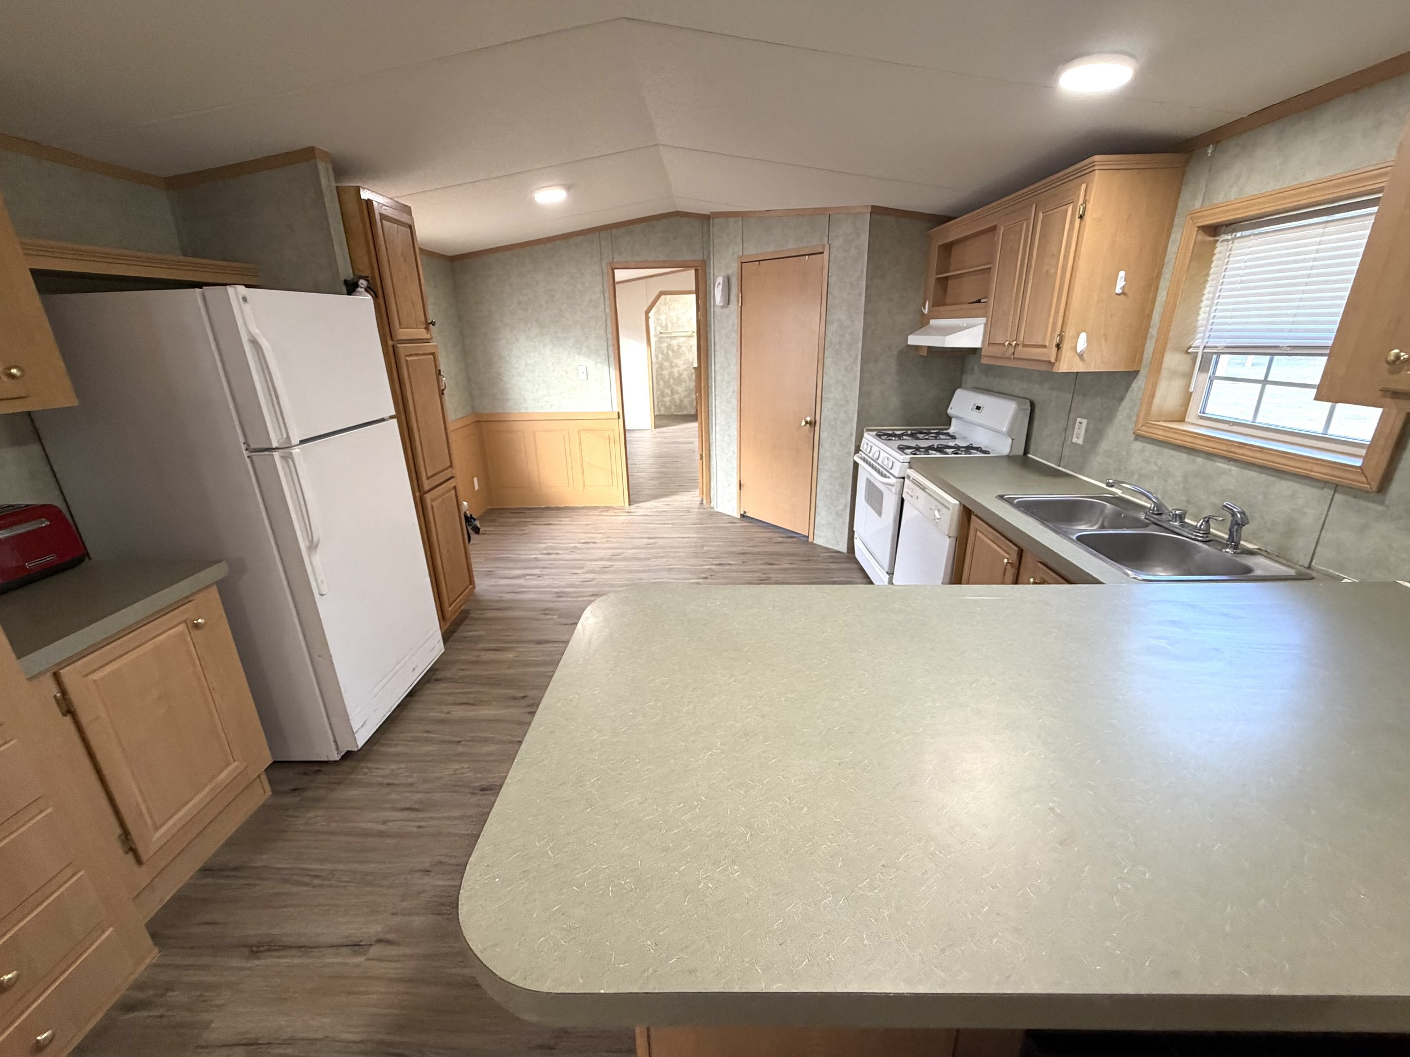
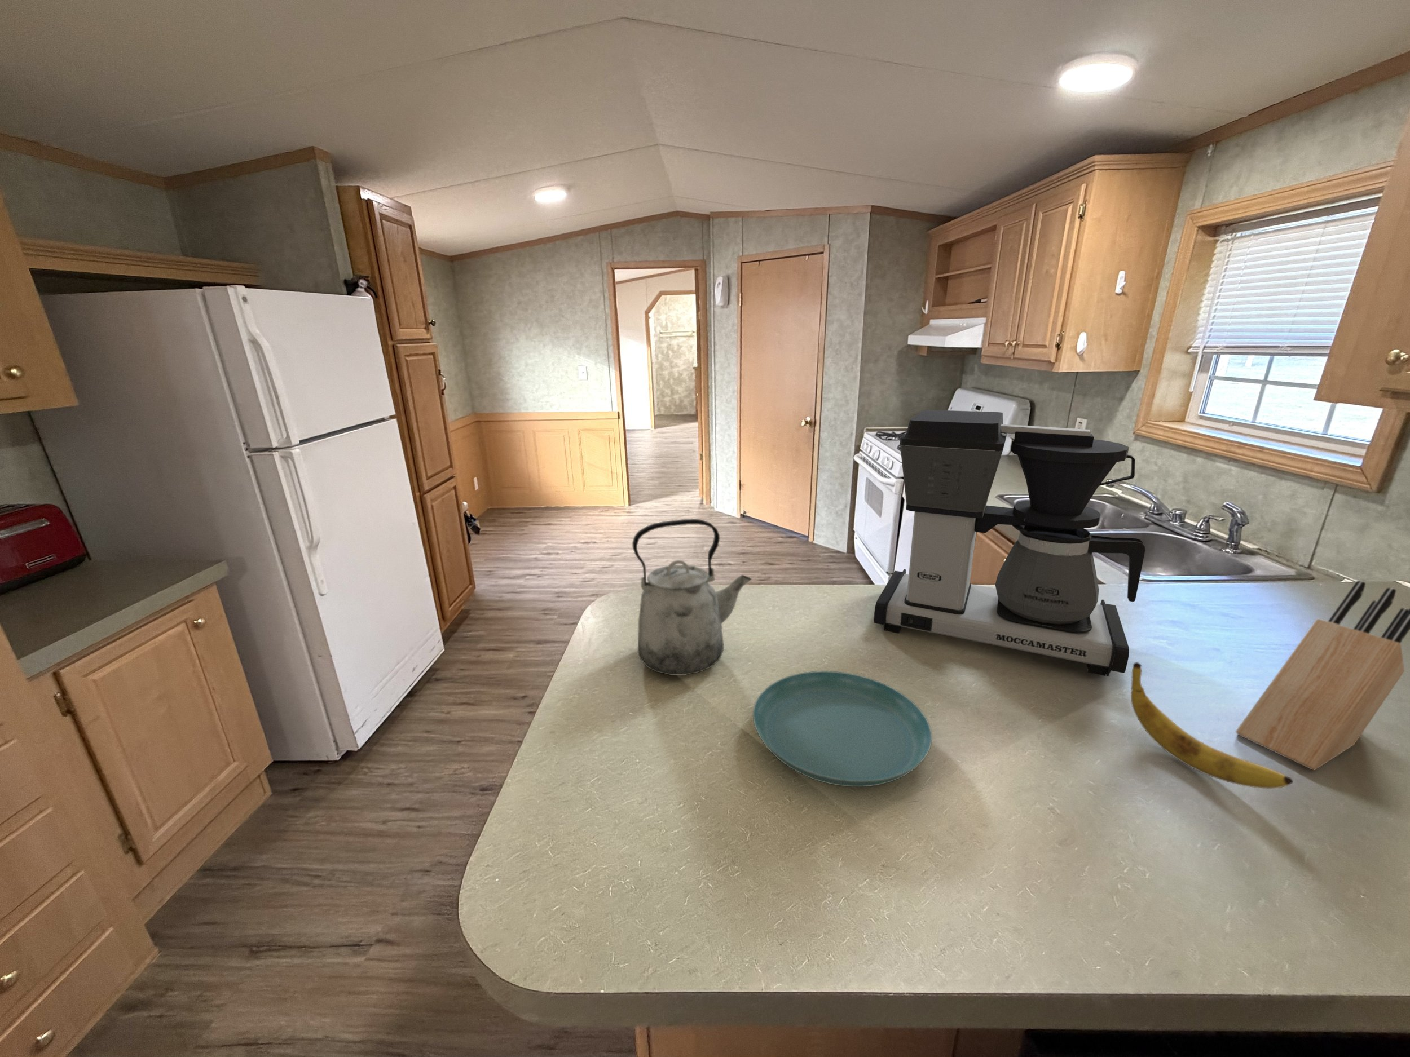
+ kettle (695, 591)
+ banana (1196, 738)
+ knife block (1336, 667)
+ coffee maker (1007, 524)
+ saucer (838, 726)
